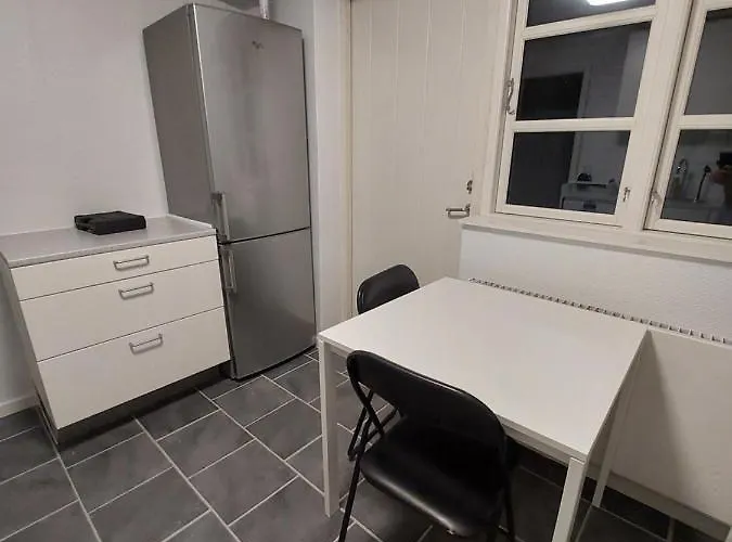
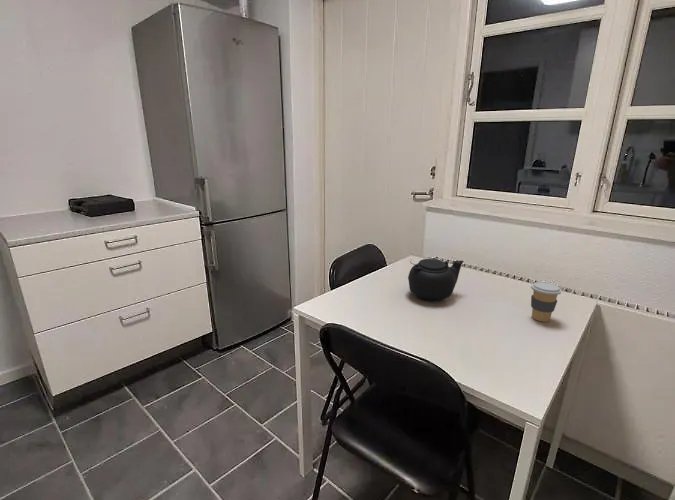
+ teapot (436, 278)
+ coffee cup (543, 302)
